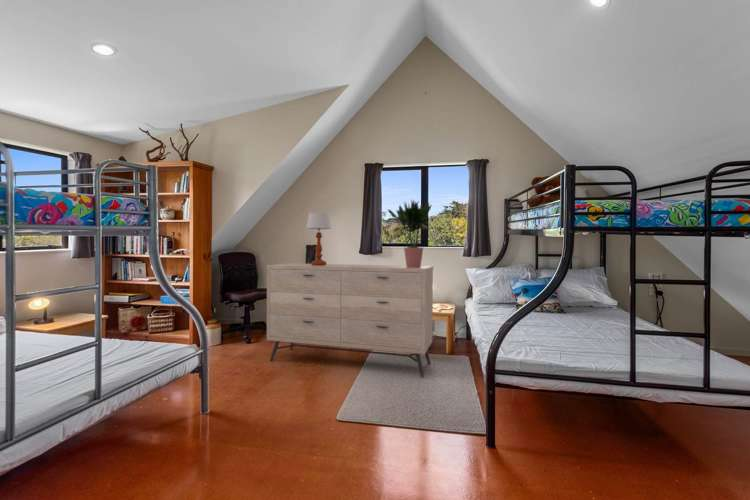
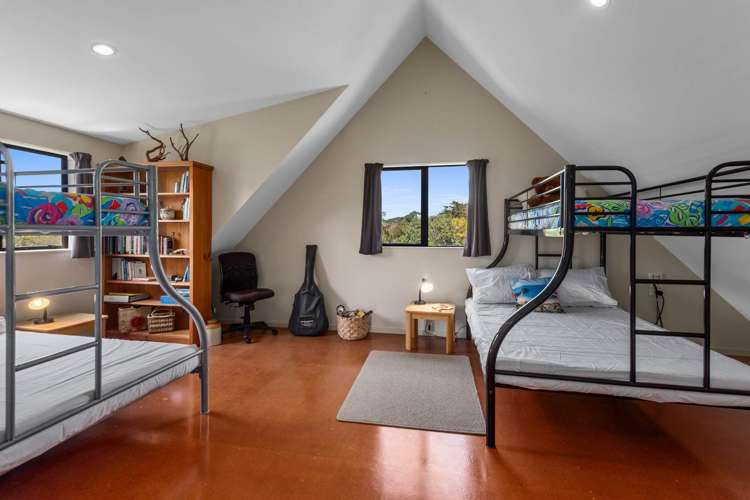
- potted plant (409, 233)
- dresser (349, 313)
- table lamp (318, 239)
